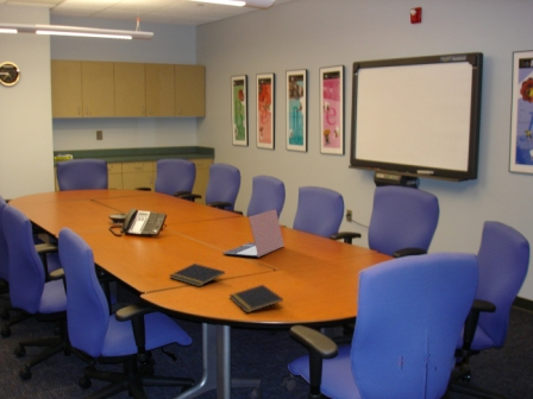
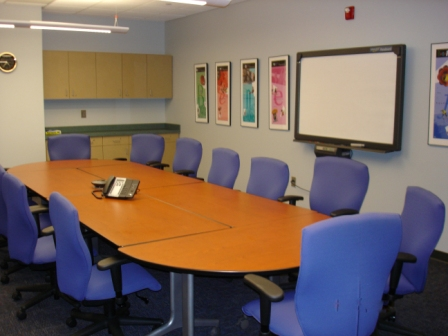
- laptop (253, 230)
- notepad (255, 297)
- notepad (196, 274)
